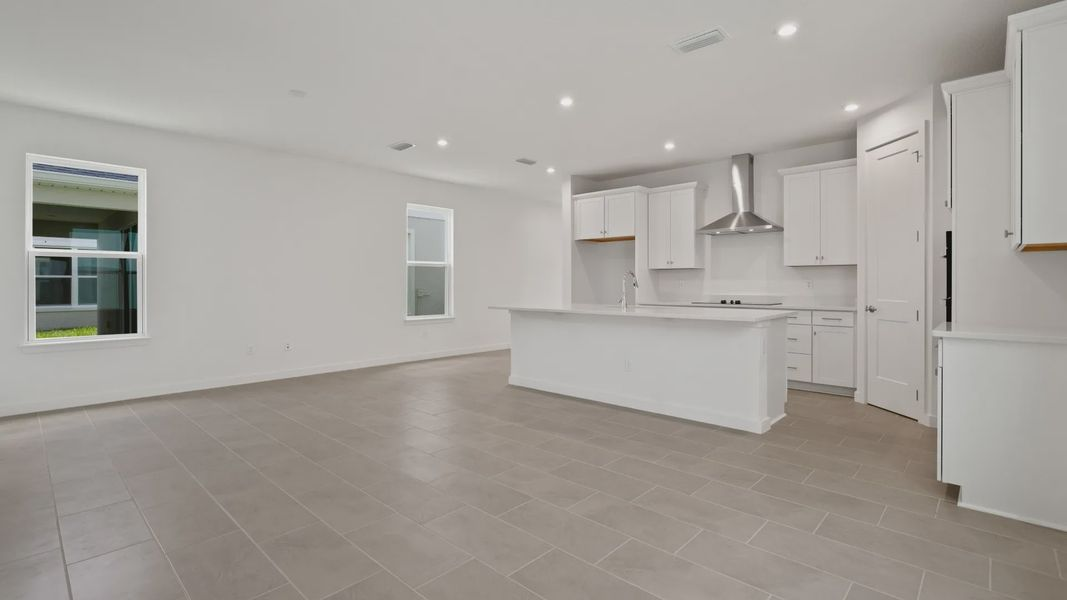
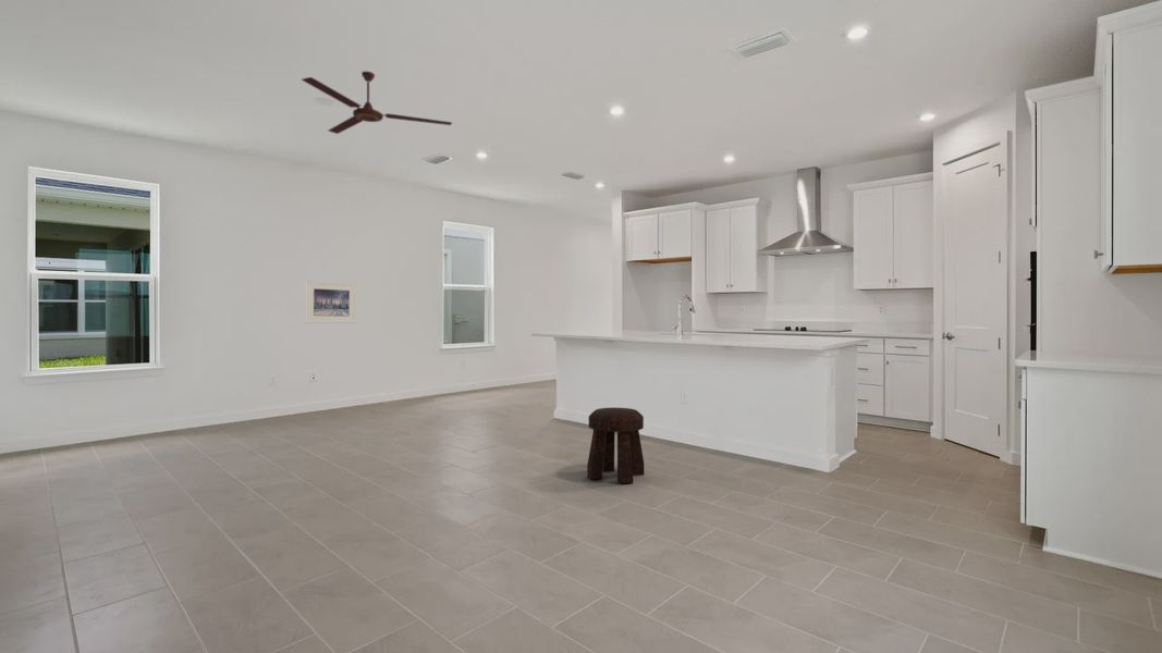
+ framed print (331, 303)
+ stool (617, 442)
+ ceiling fan (378, 111)
